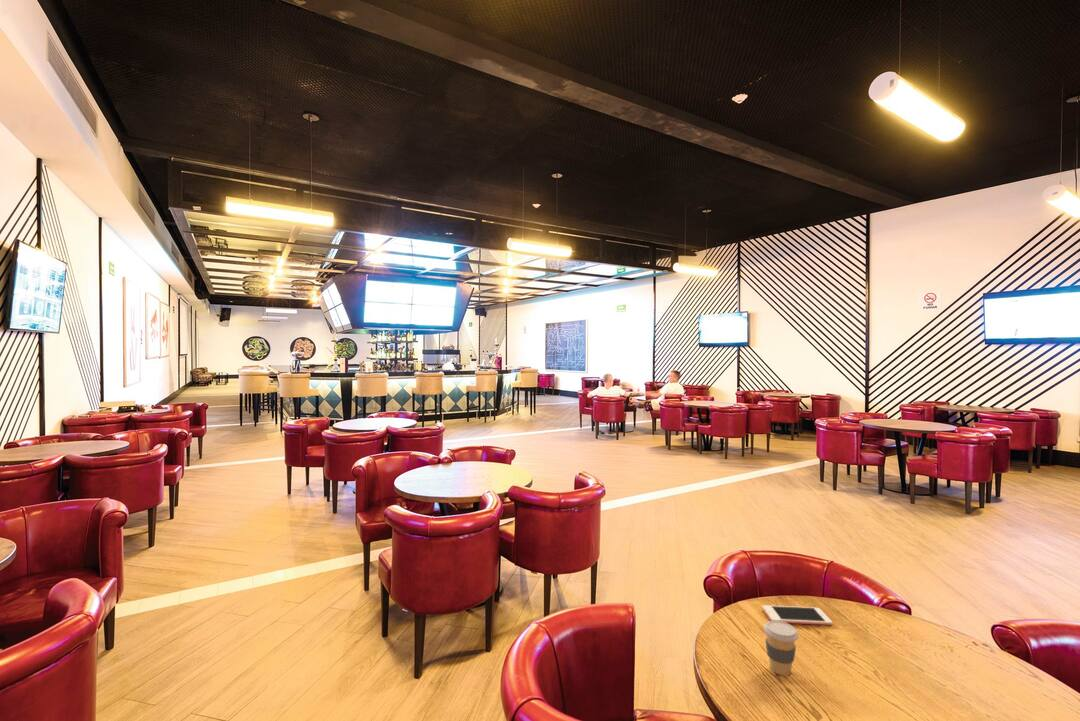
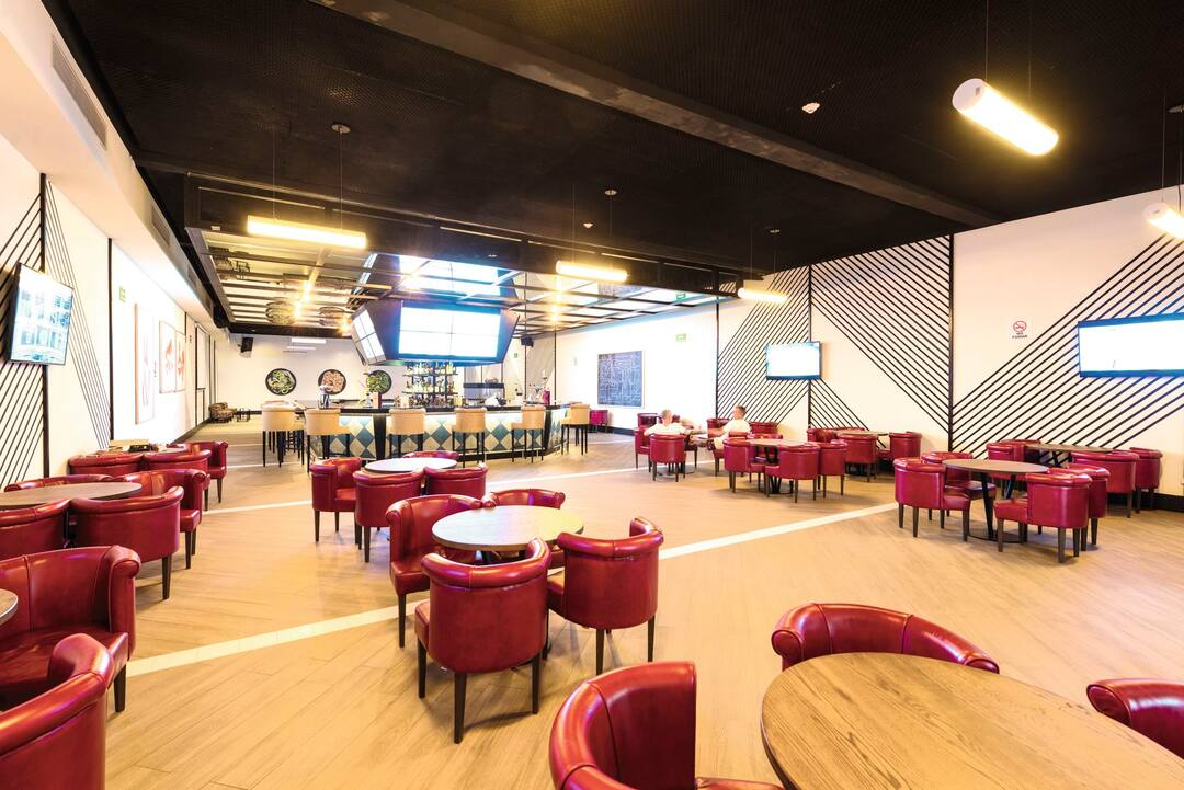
- coffee cup (780, 648)
- cell phone (796, 614)
